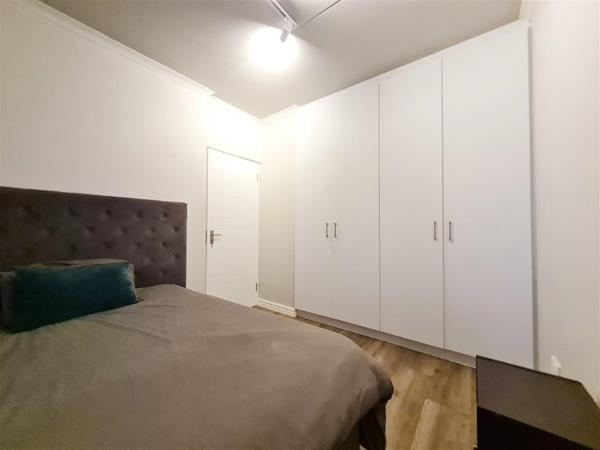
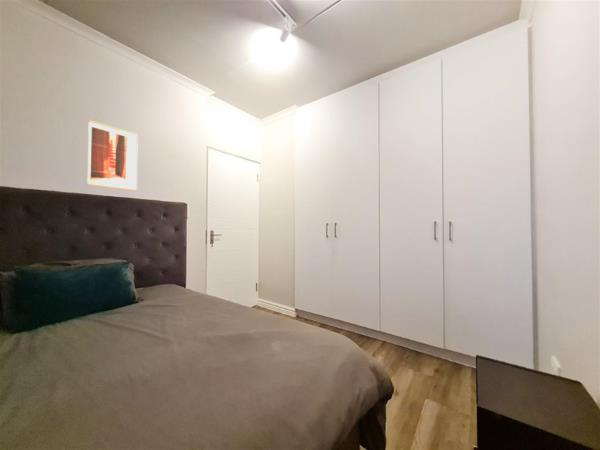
+ wall art (114, 157)
